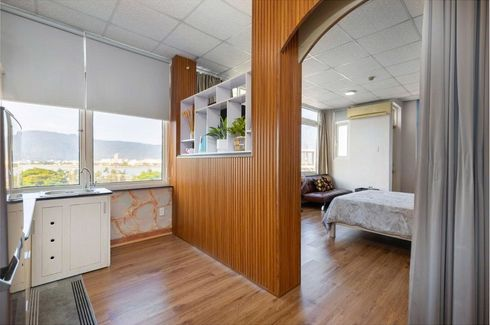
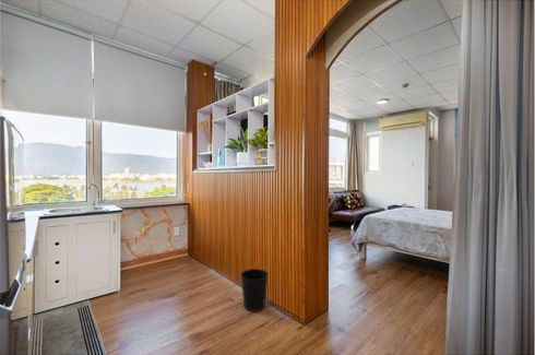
+ wastebasket (254, 289)
